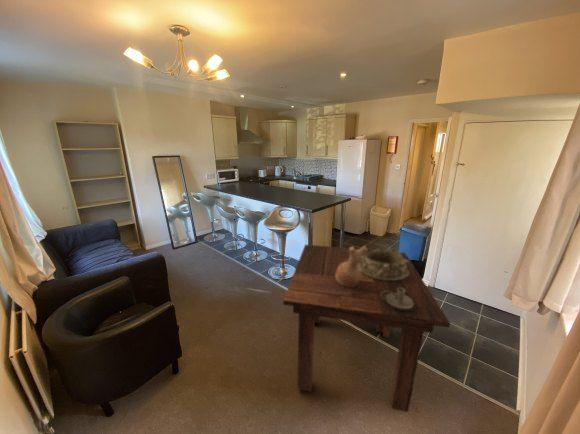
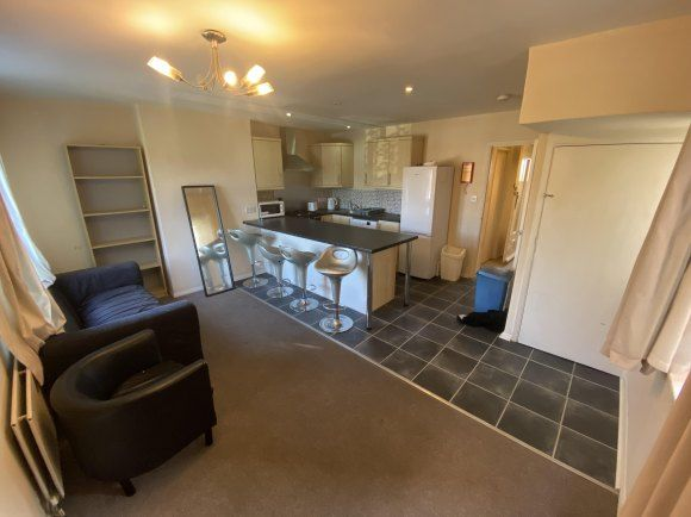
- dining table (352, 316)
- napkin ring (384, 262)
- vase (349, 262)
- candle holder (397, 296)
